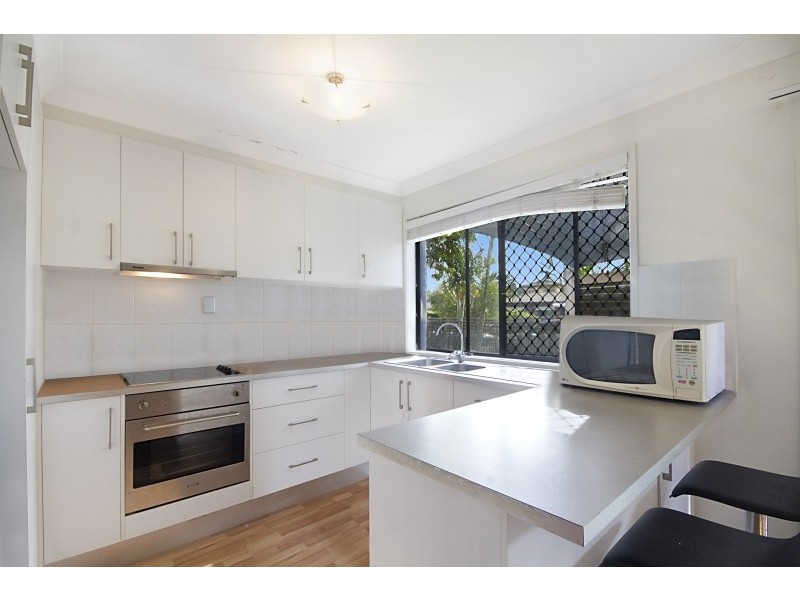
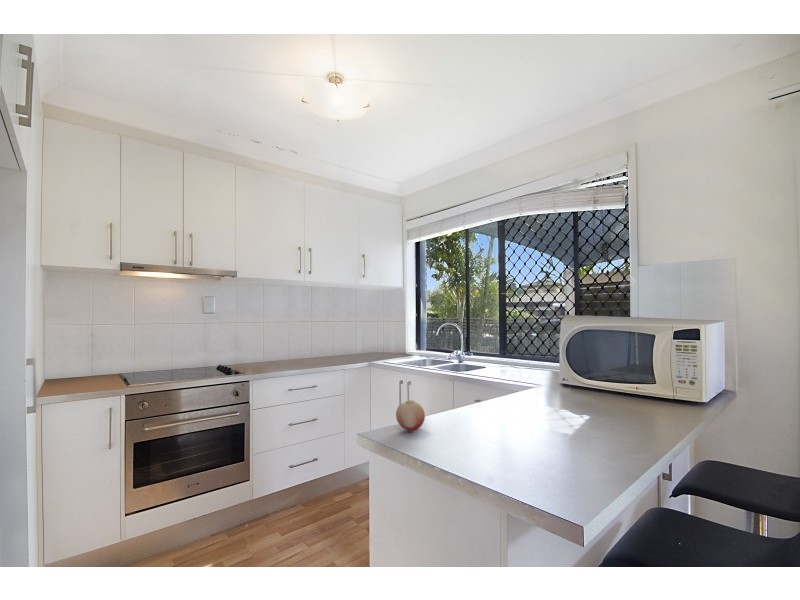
+ fruit (410, 415)
